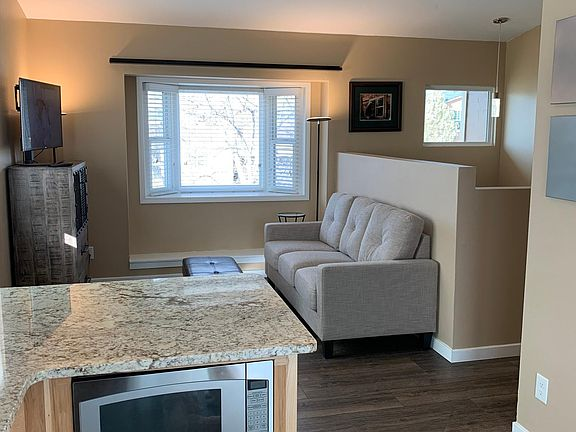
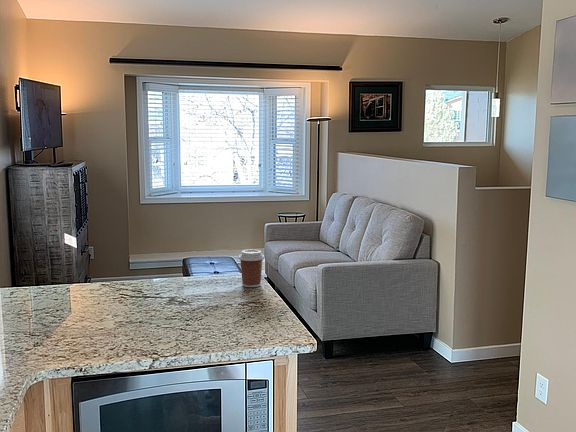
+ coffee cup (251, 268)
